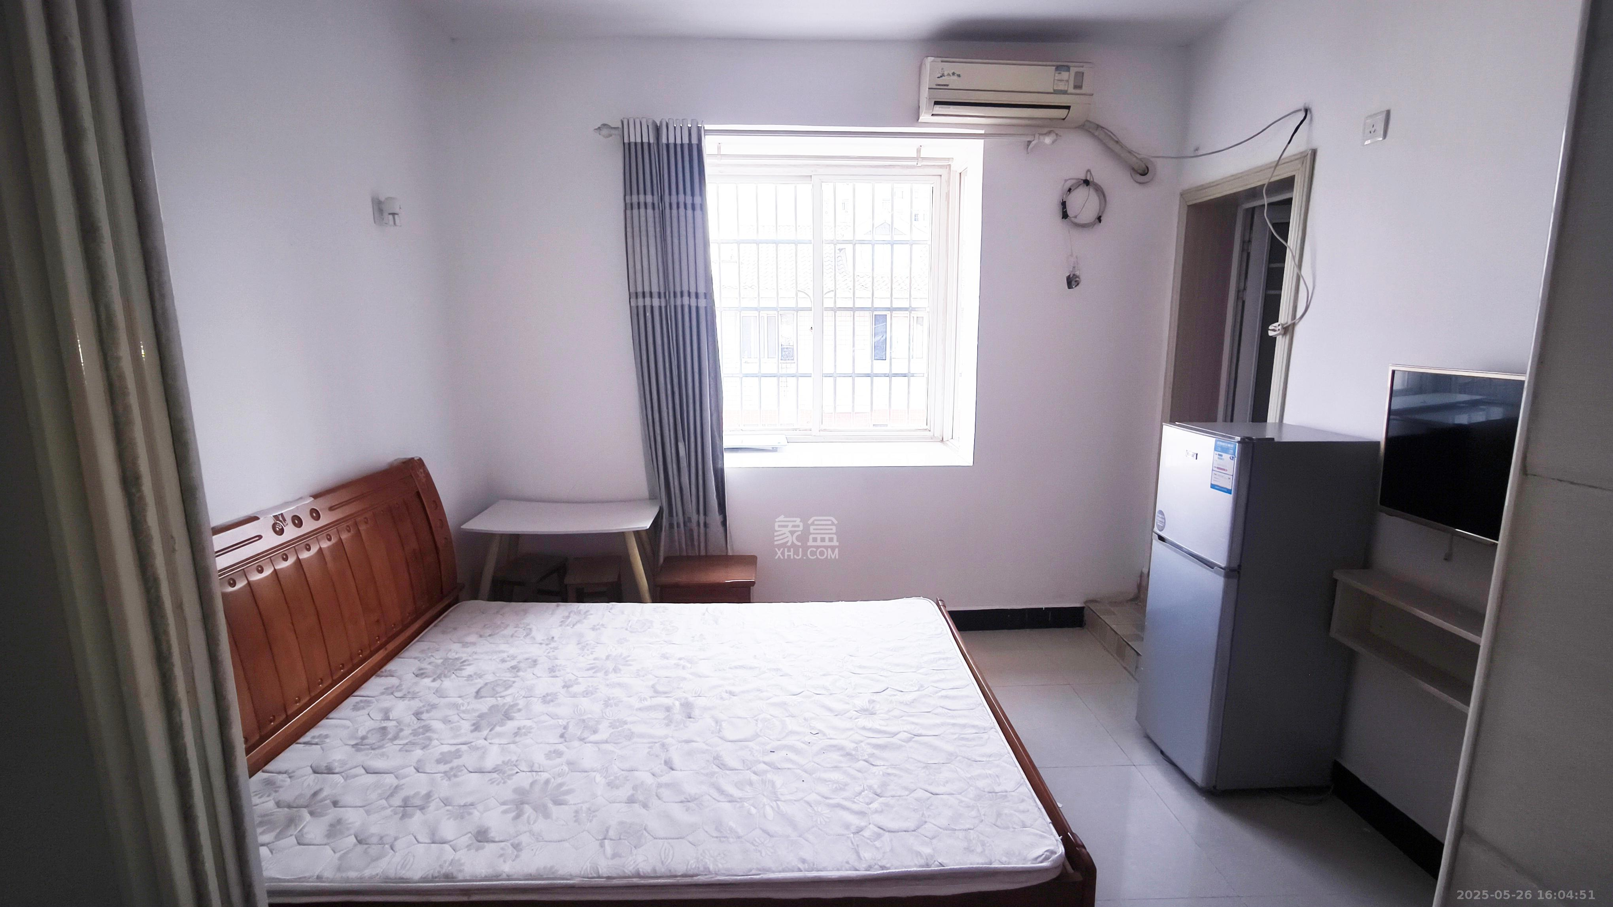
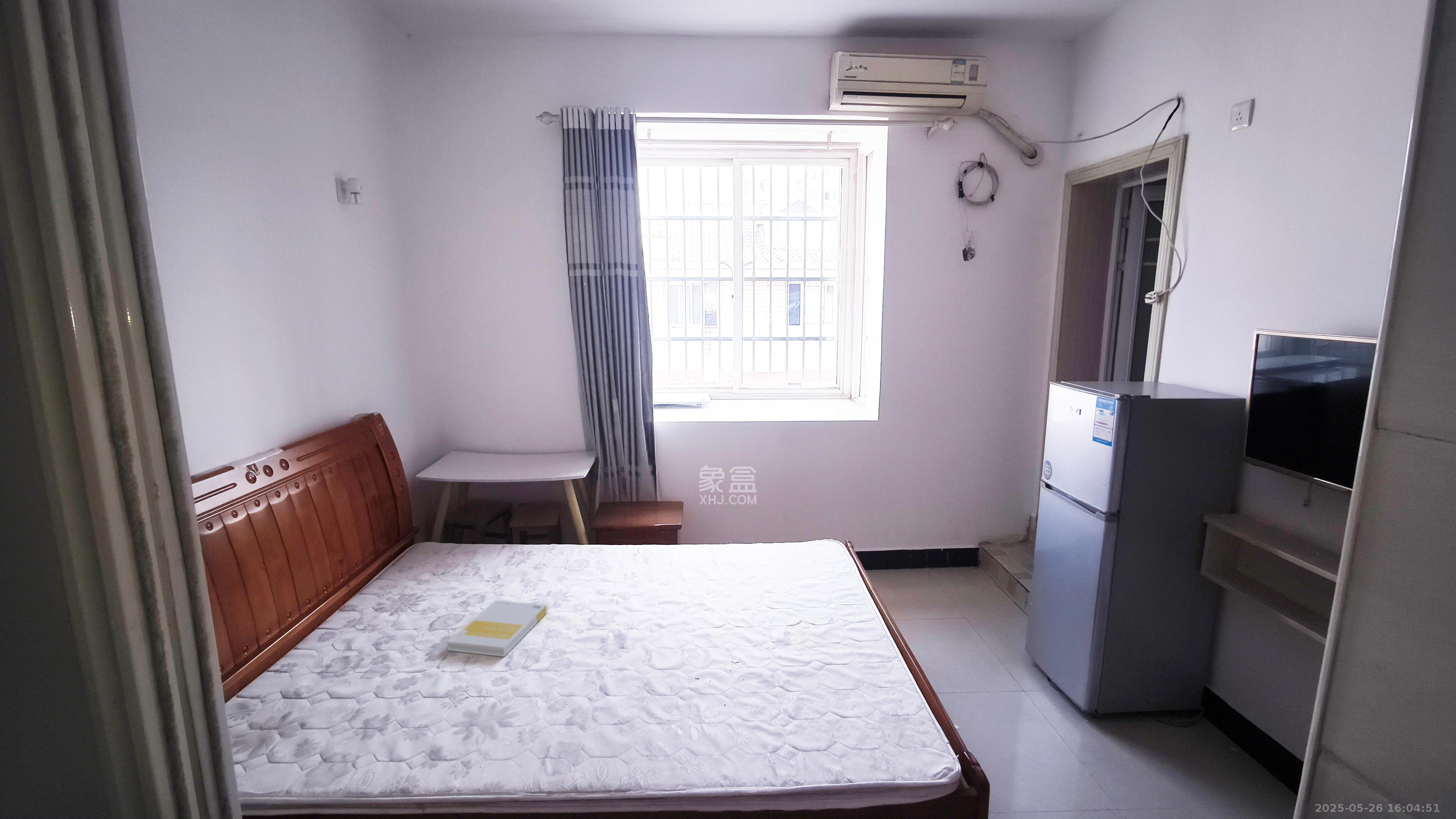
+ book (500, 626)
